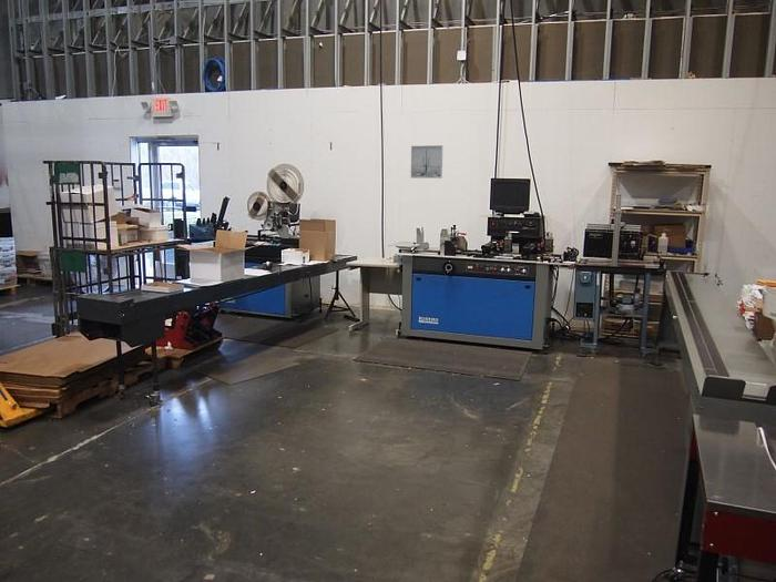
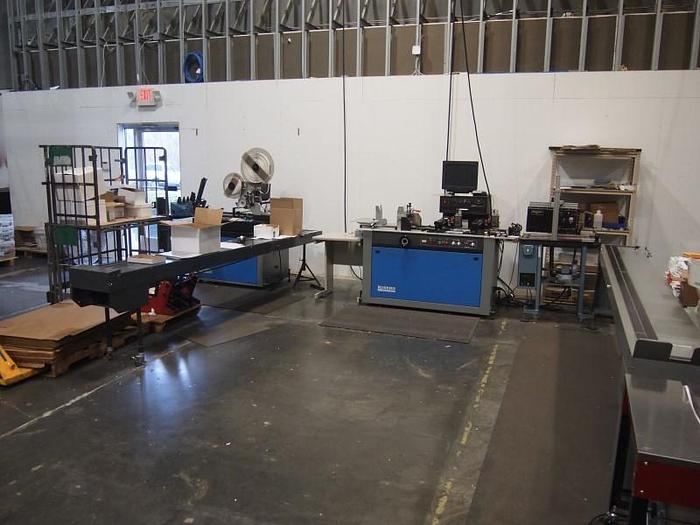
- wall art (426, 162)
